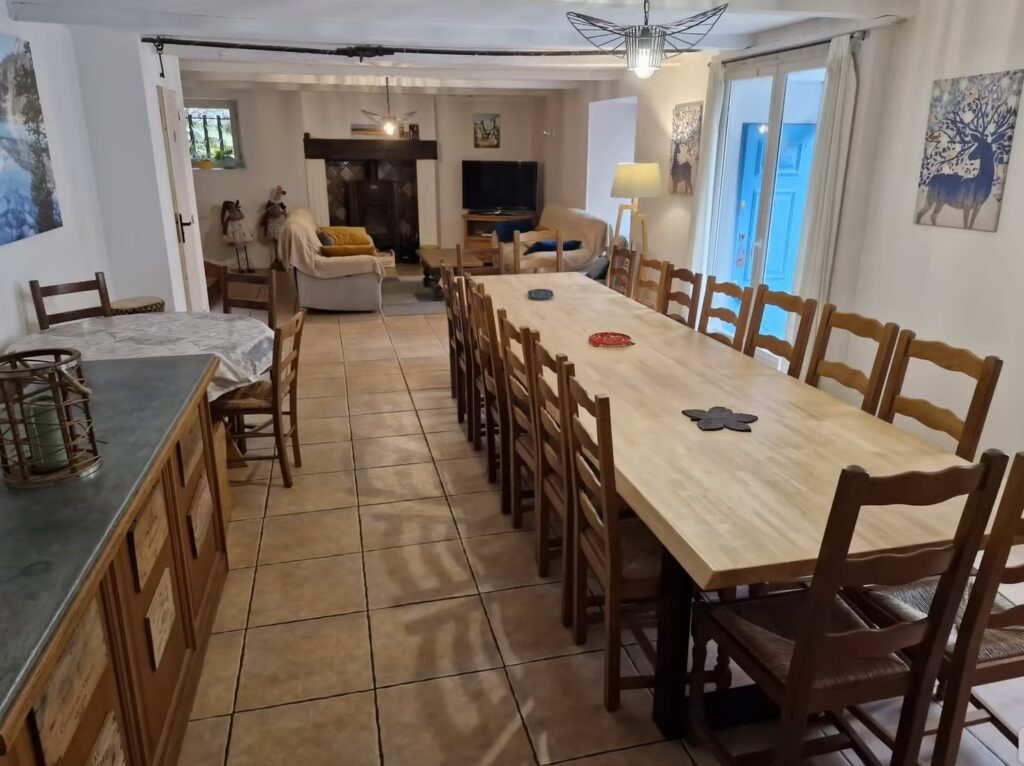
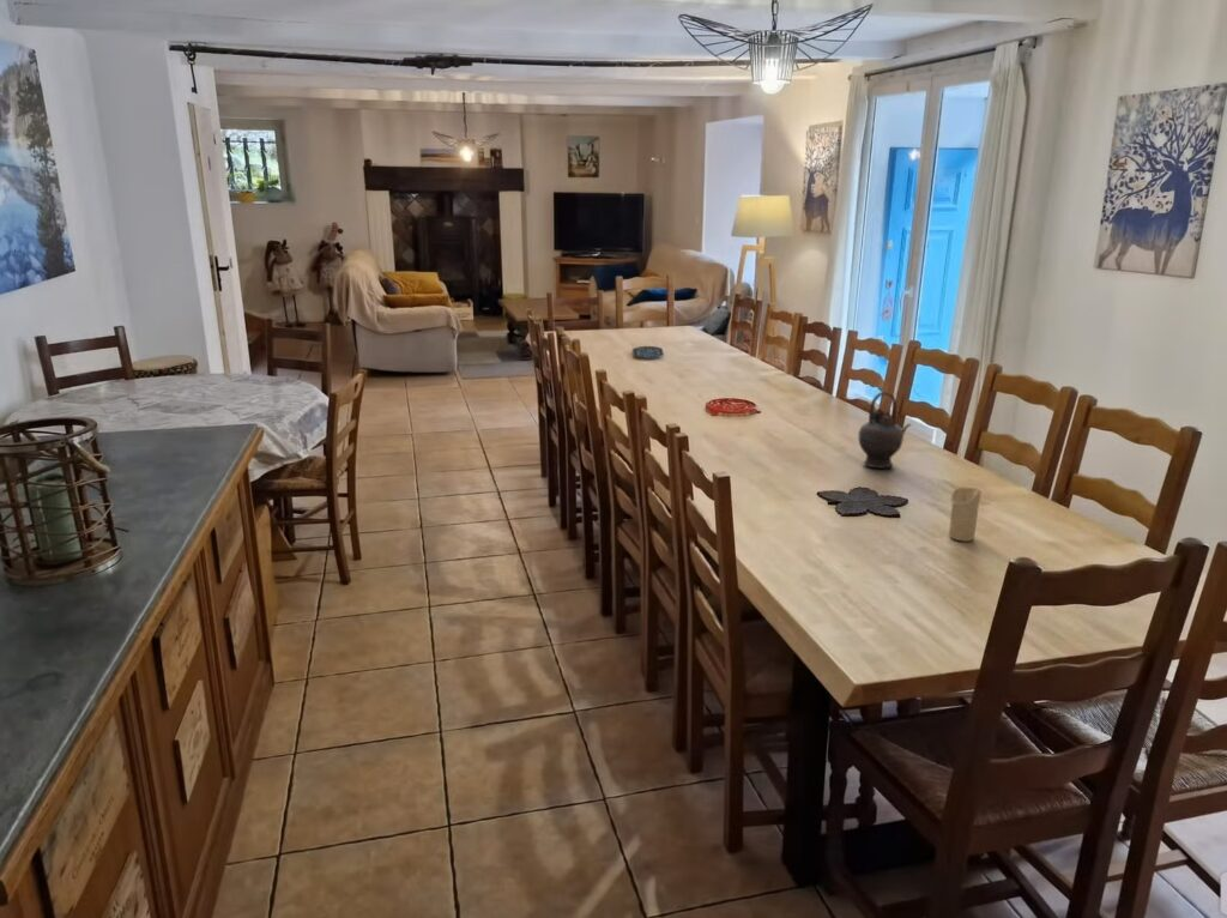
+ teapot (886, 429)
+ candle (963, 513)
